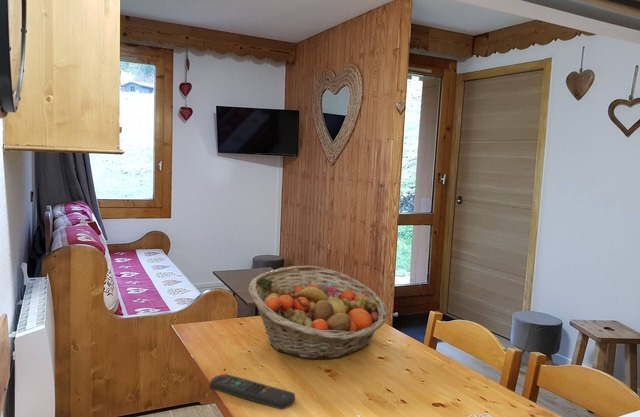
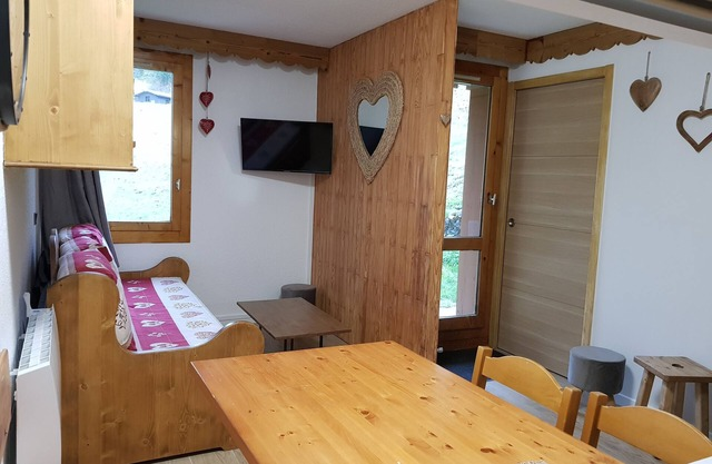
- remote control (251, 390)
- fruit basket (319, 308)
